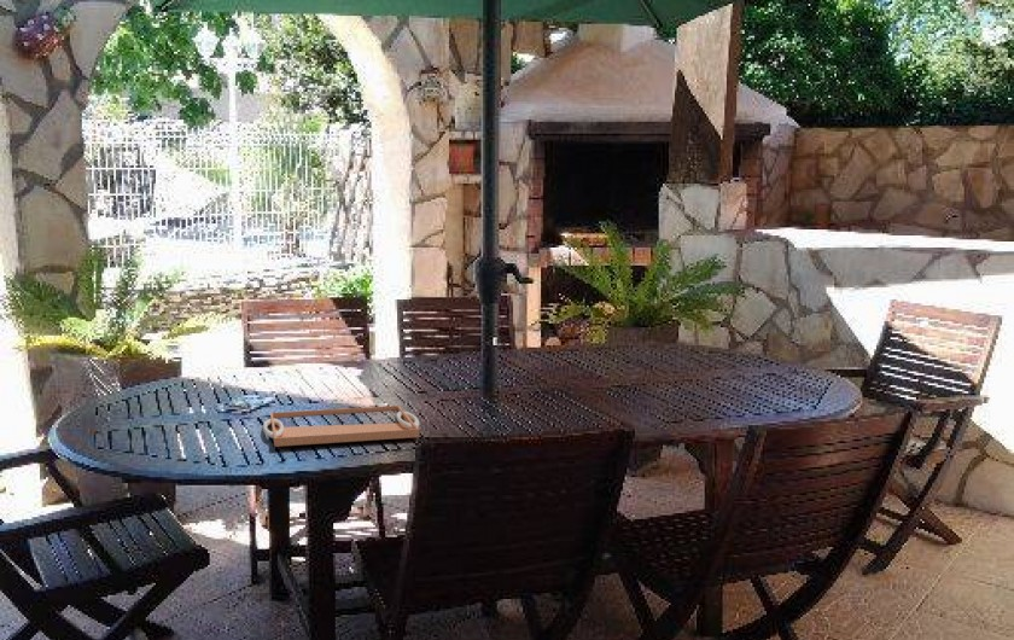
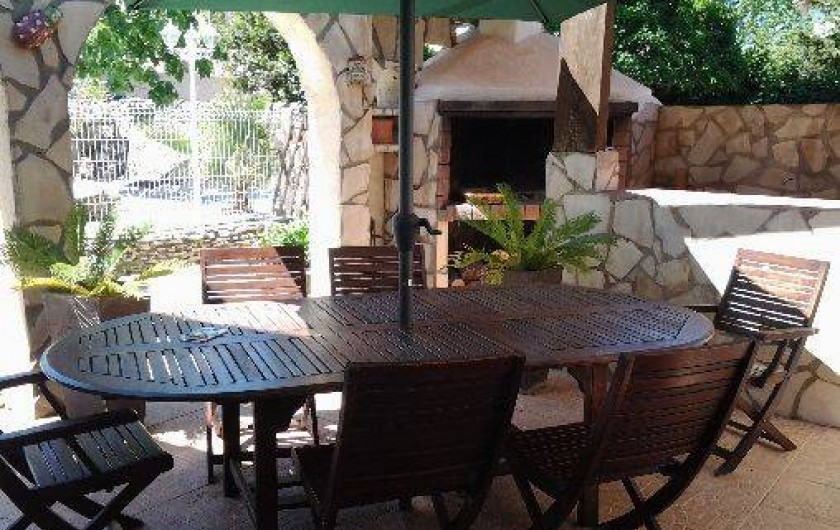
- serving tray (342, 425)
